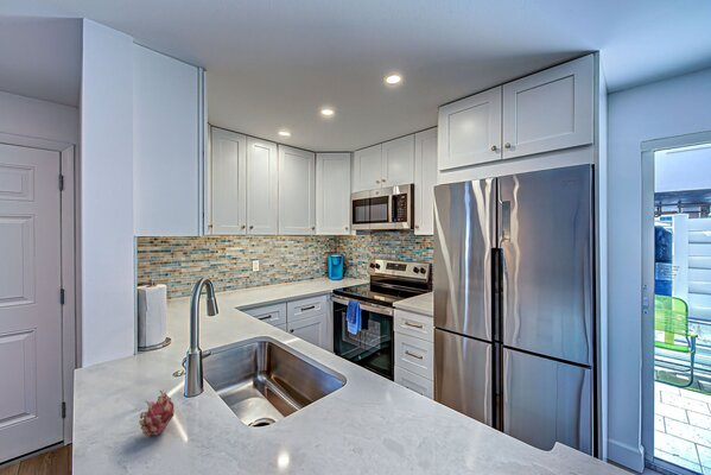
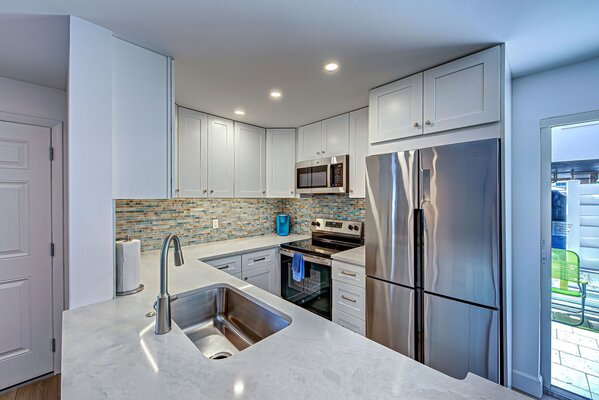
- fruit (157, 411)
